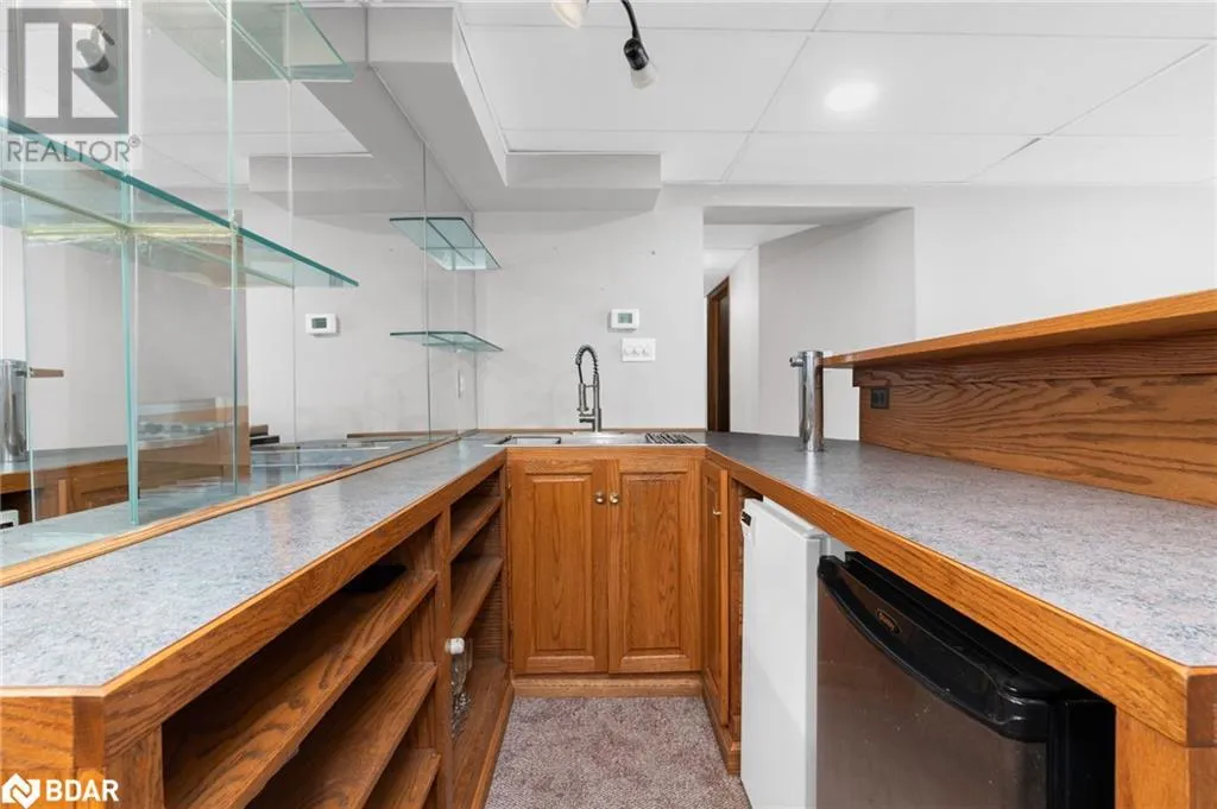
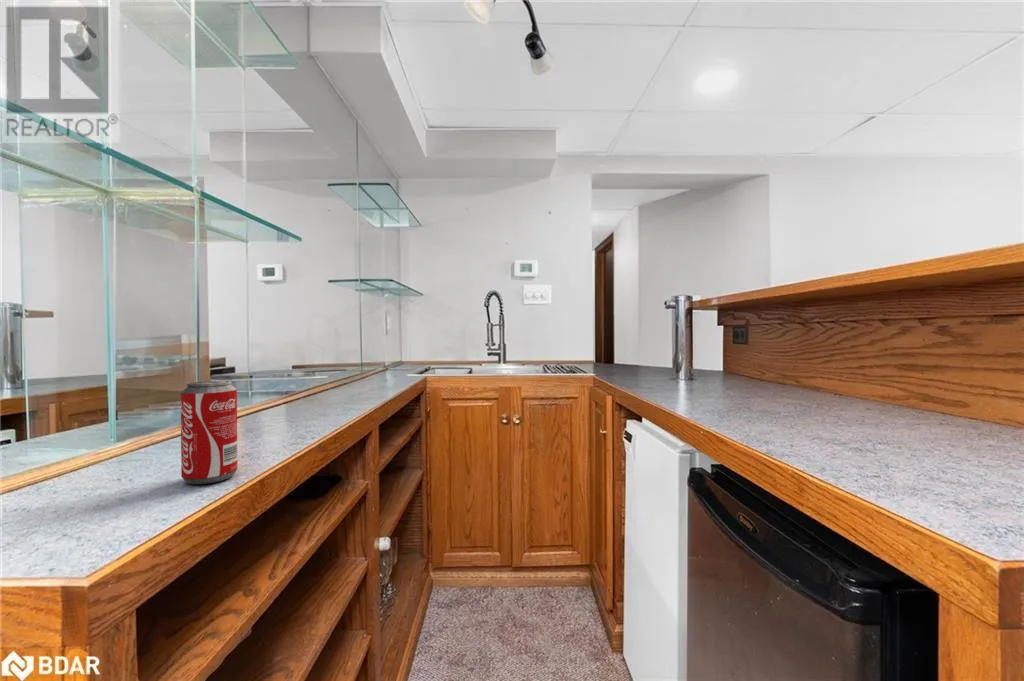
+ beverage can (210, 430)
